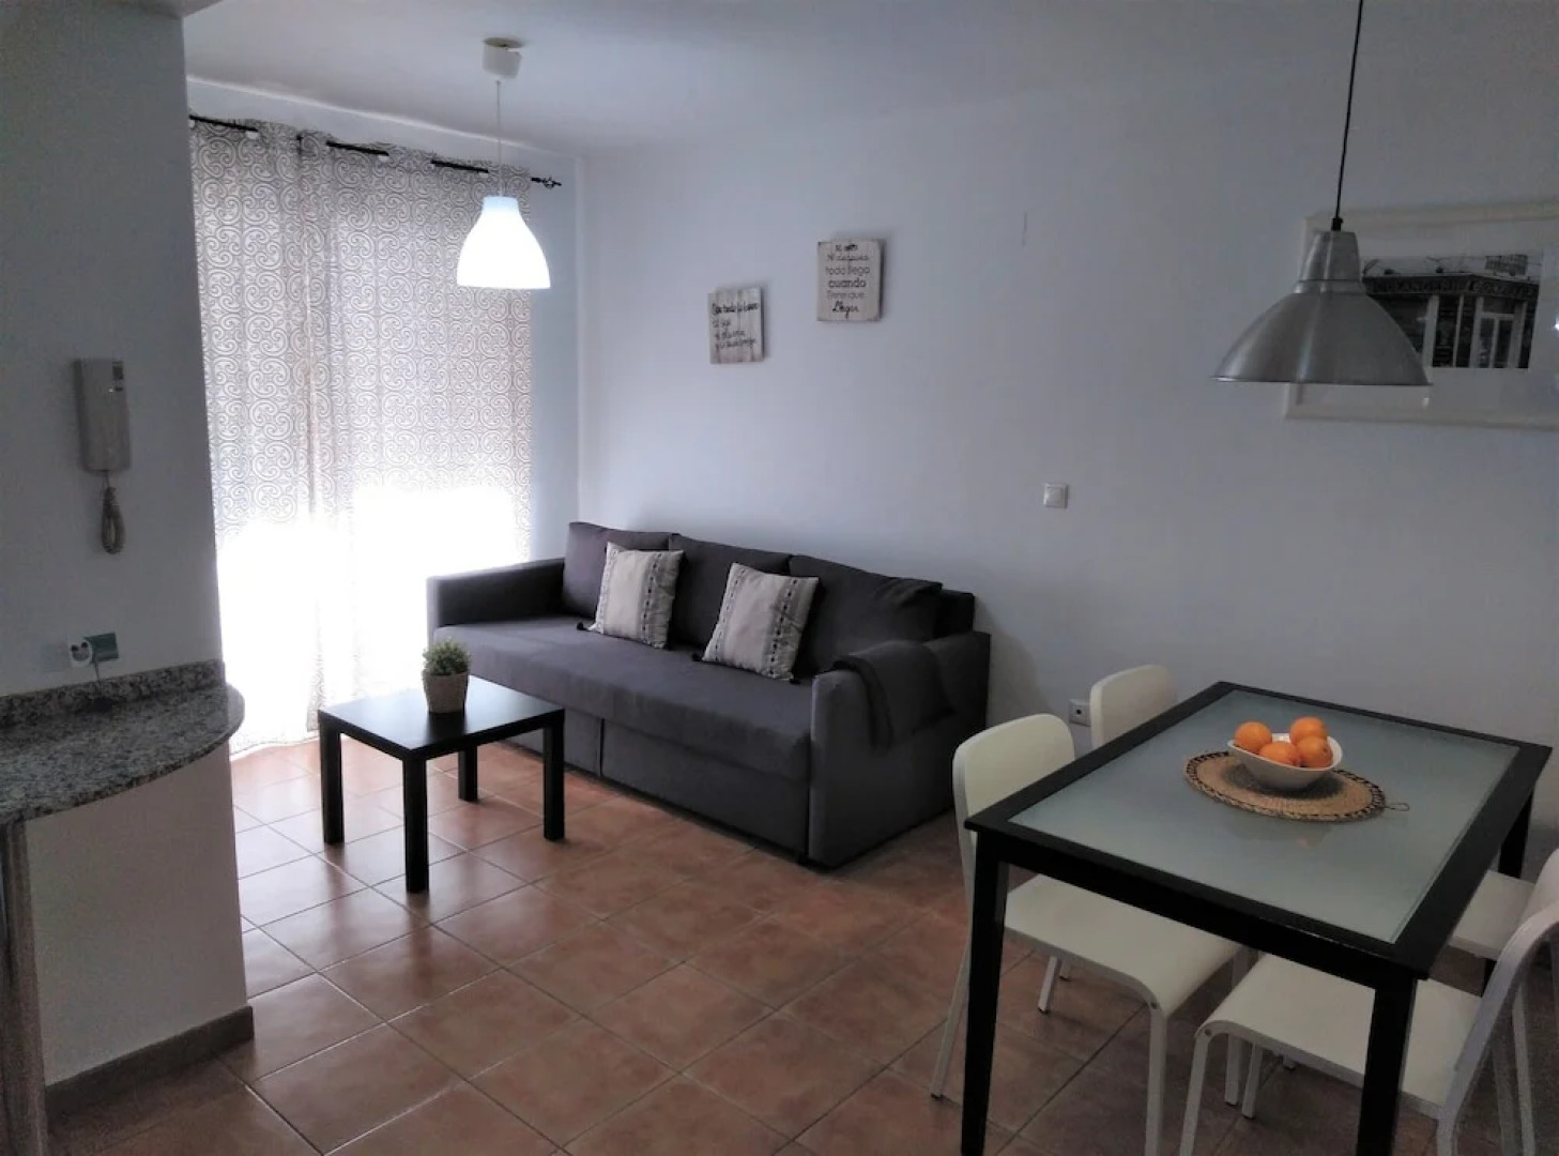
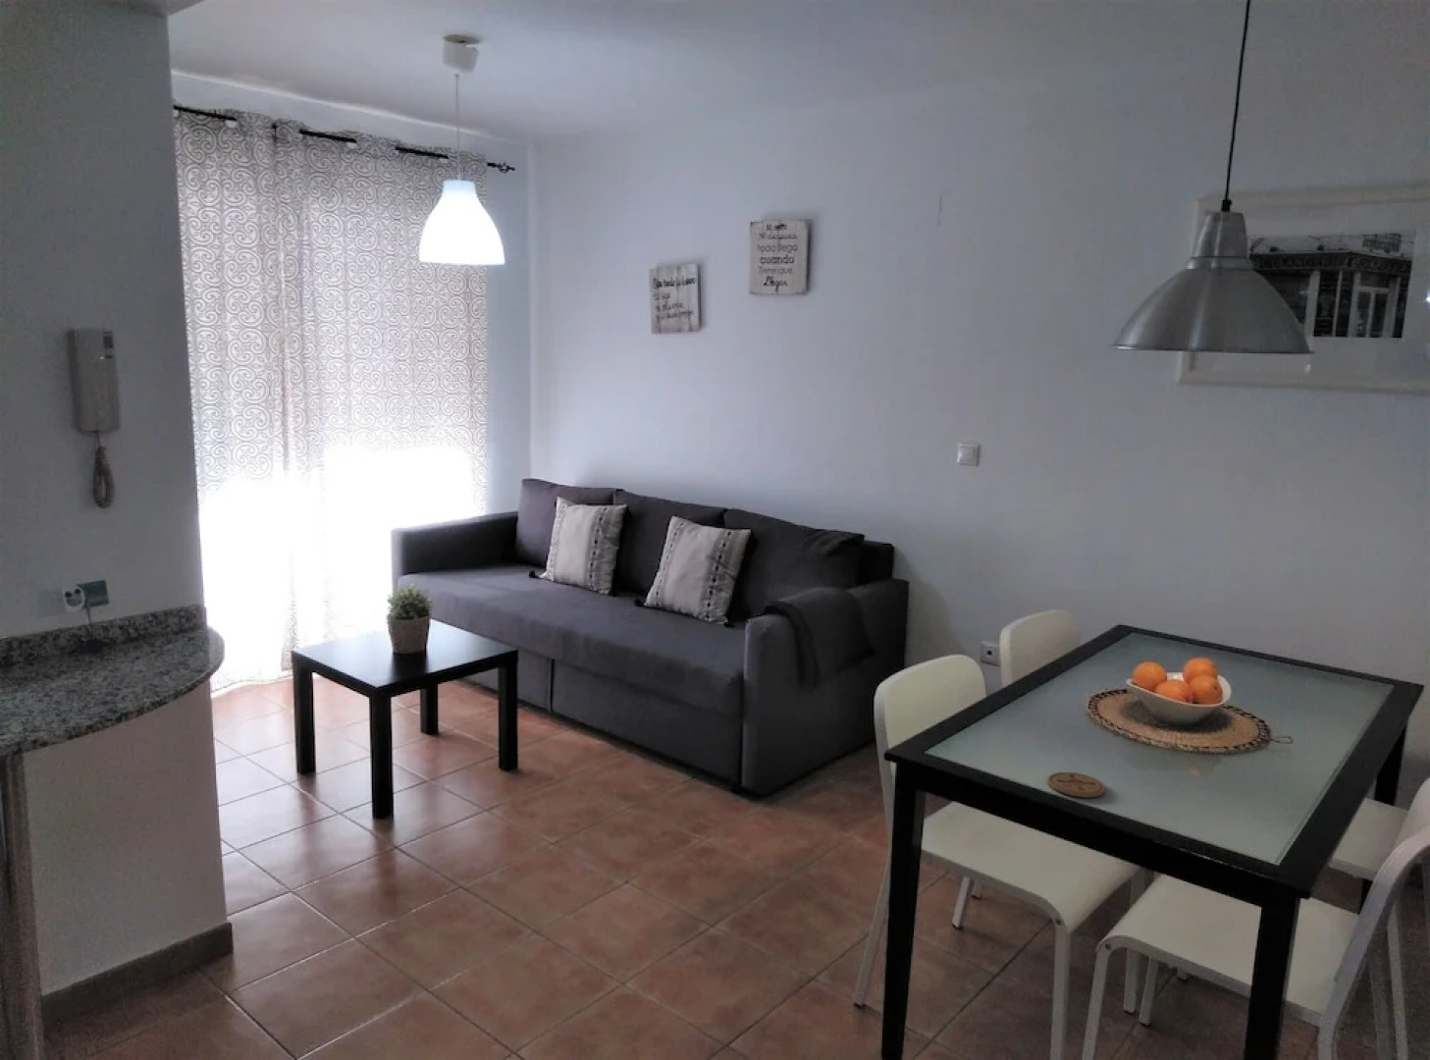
+ coaster (1076, 784)
